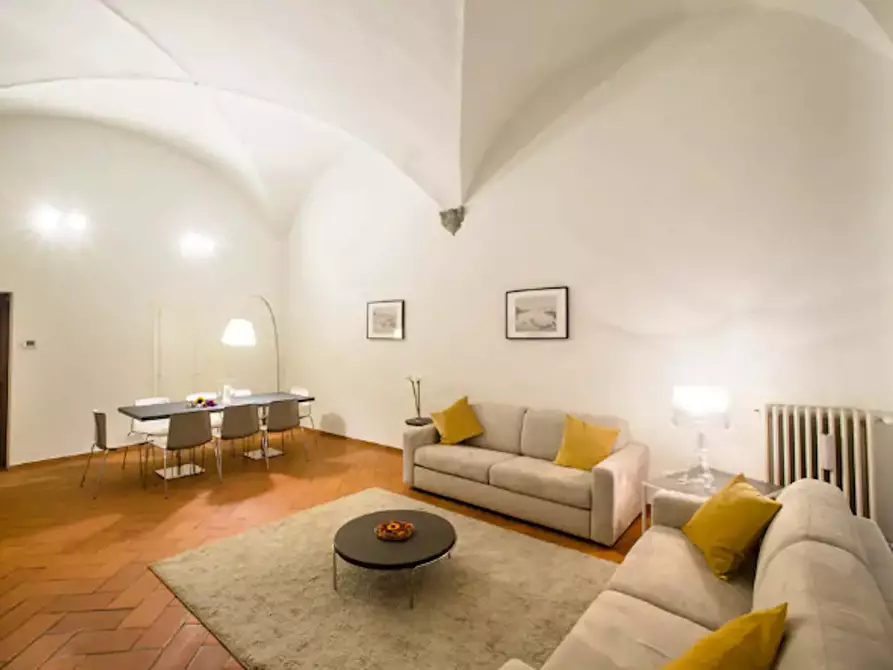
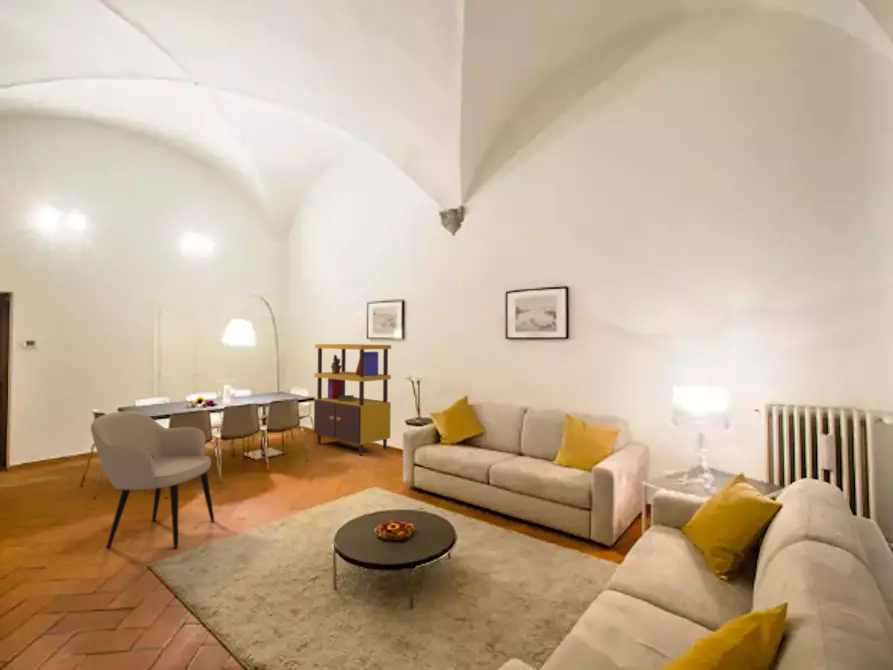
+ armchair (154, 473)
+ bookcase (351, 395)
